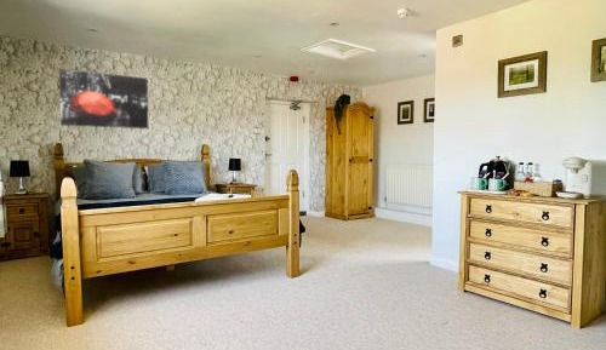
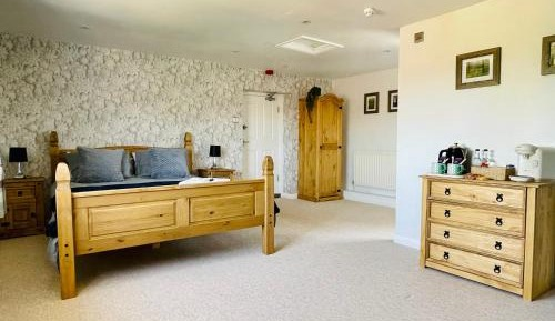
- wall art (105, 101)
